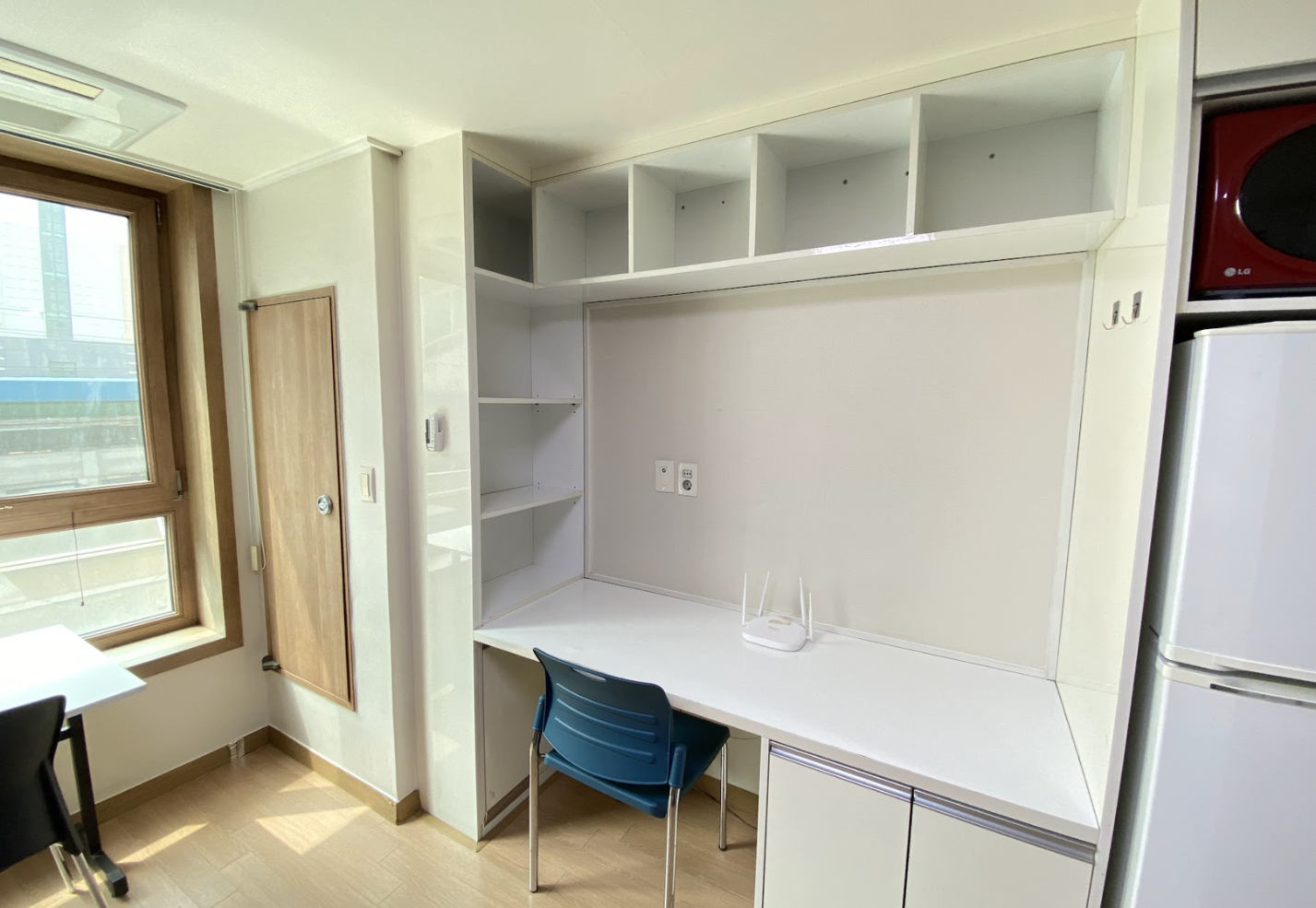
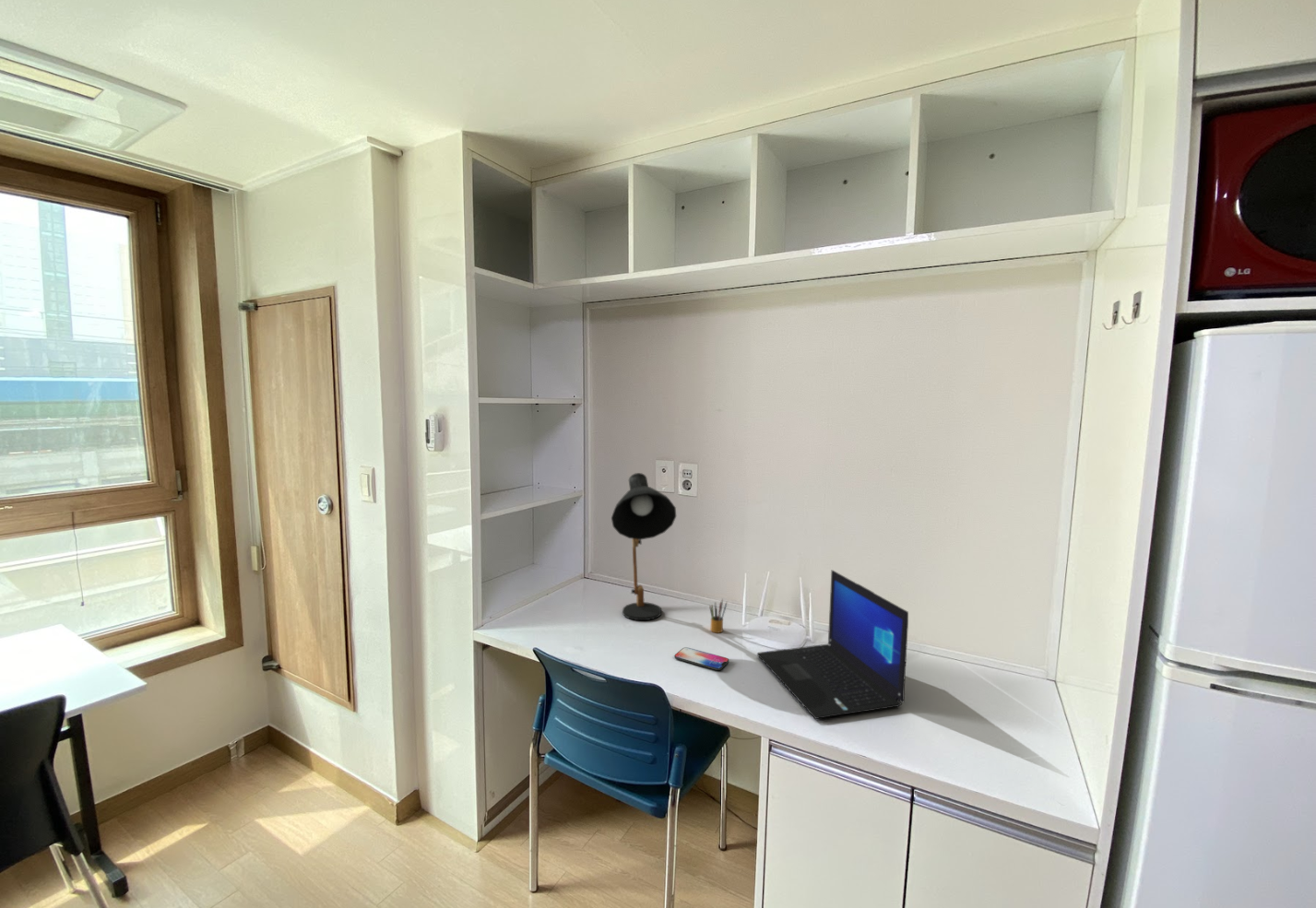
+ laptop (828, 636)
+ desk lamp (637, 546)
+ pencil box (717, 616)
+ smartphone (701, 658)
